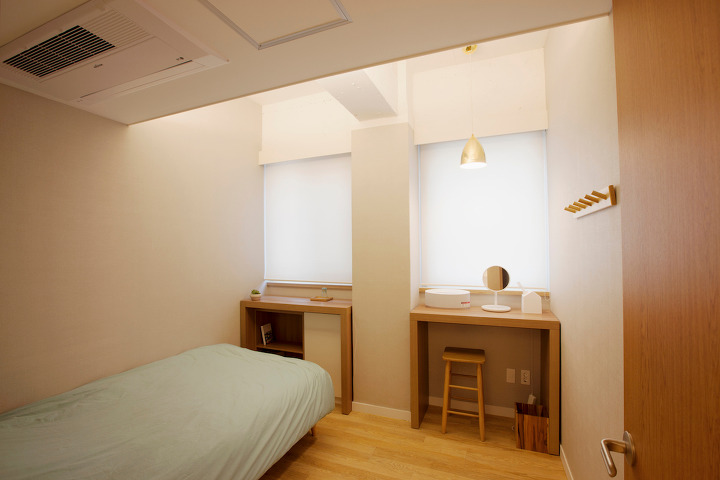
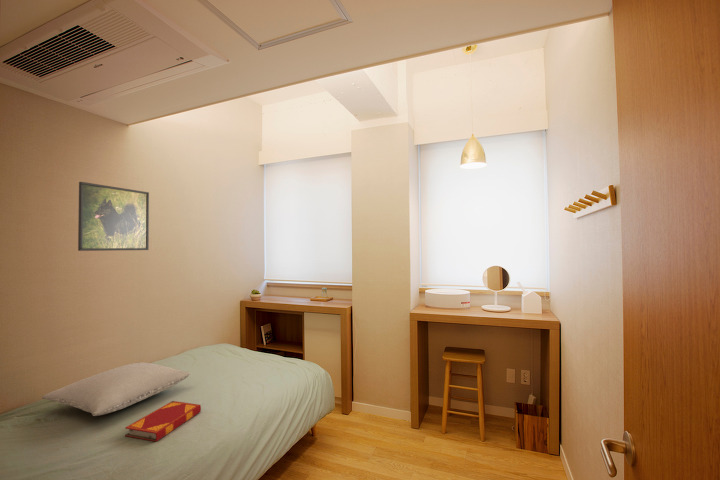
+ pillow (121, 384)
+ hardback book (165, 419)
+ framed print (116, 218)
